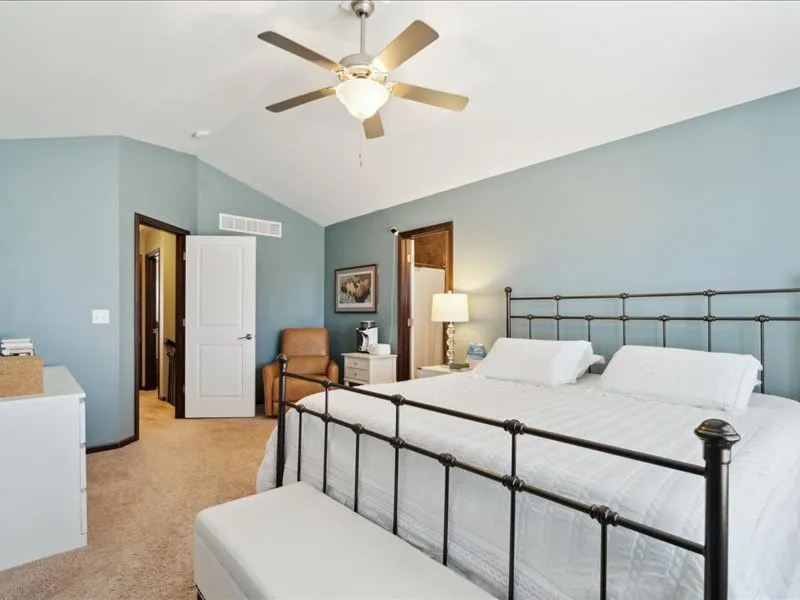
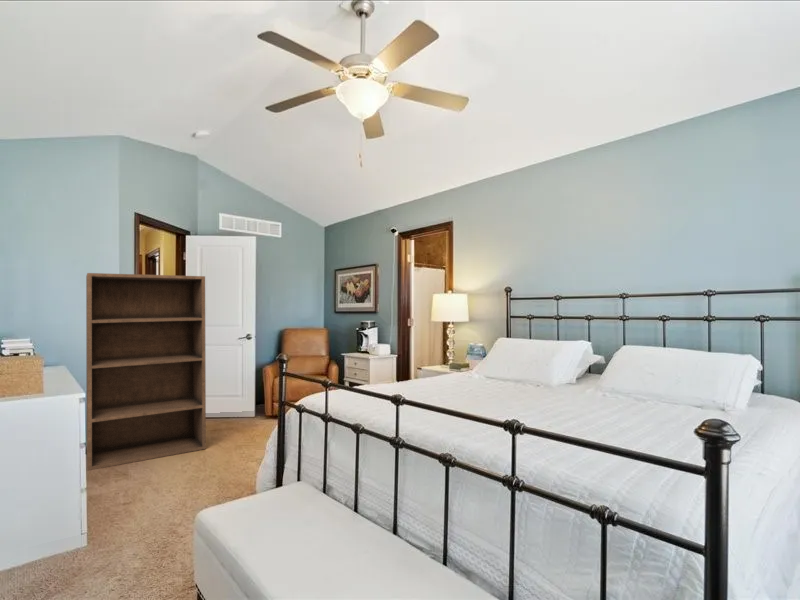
+ bookshelf (147, 363)
